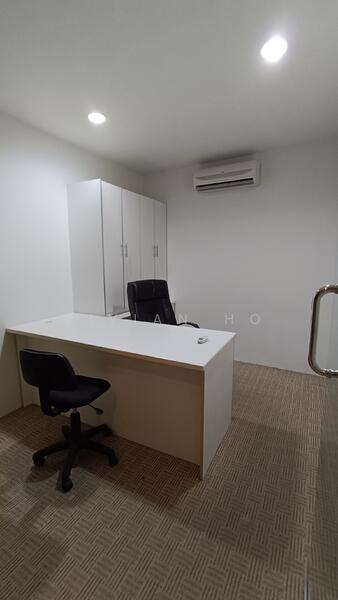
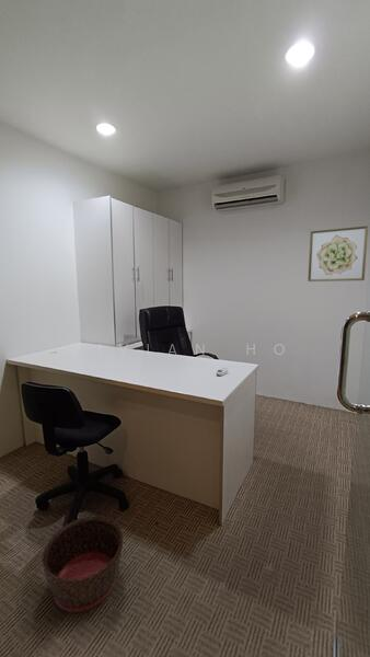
+ basket (84, 562)
+ wall art (336, 255)
